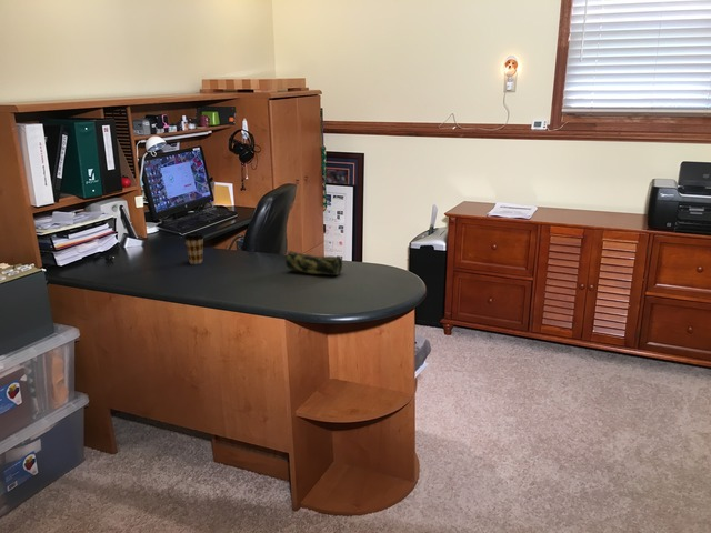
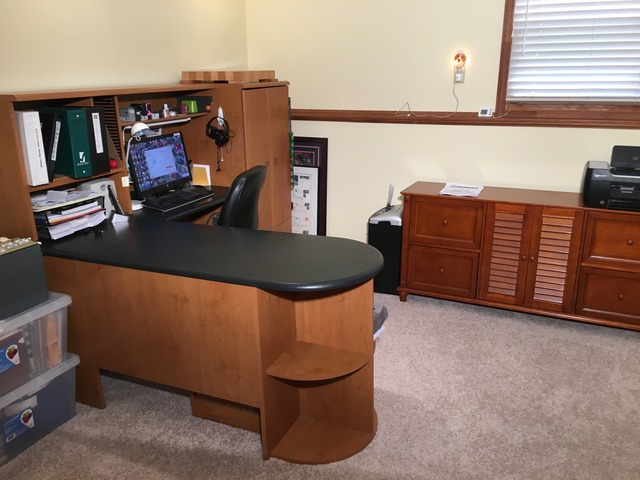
- coffee cup (194, 248)
- pencil case (312, 263)
